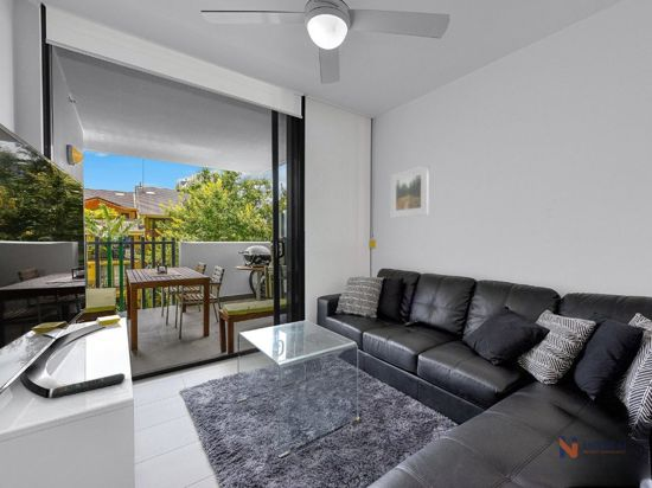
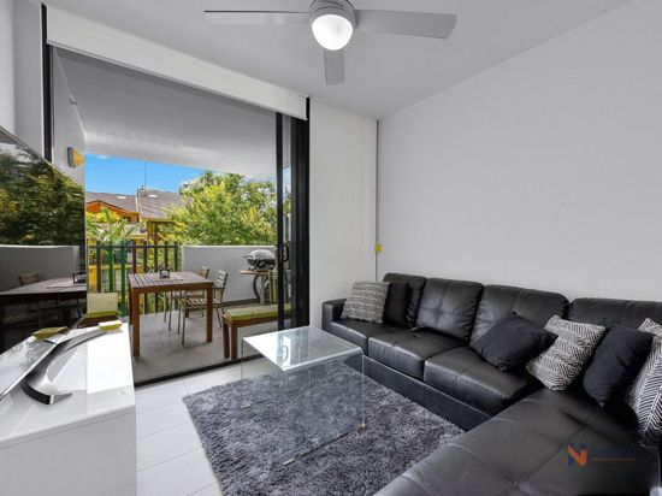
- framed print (408, 193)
- remote control (90, 384)
